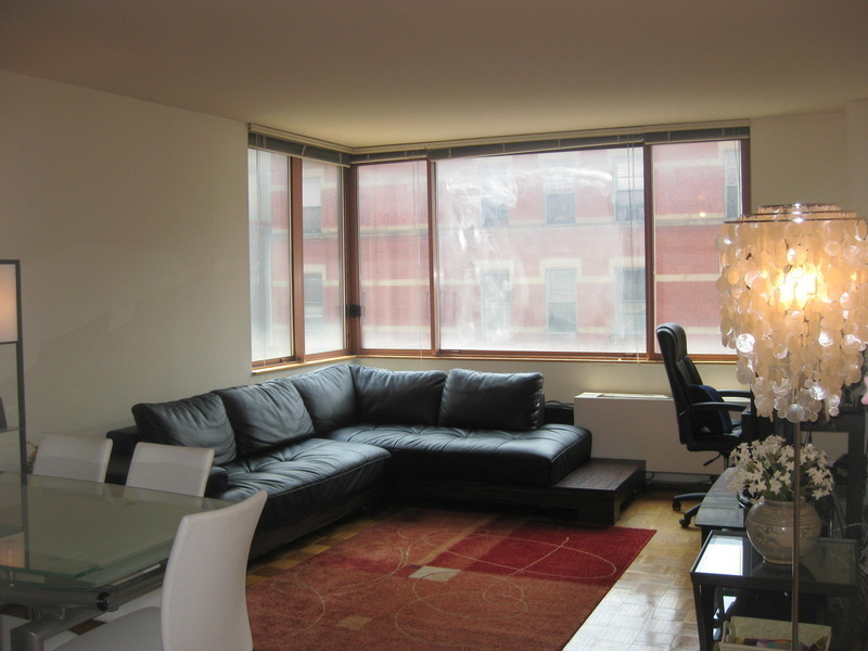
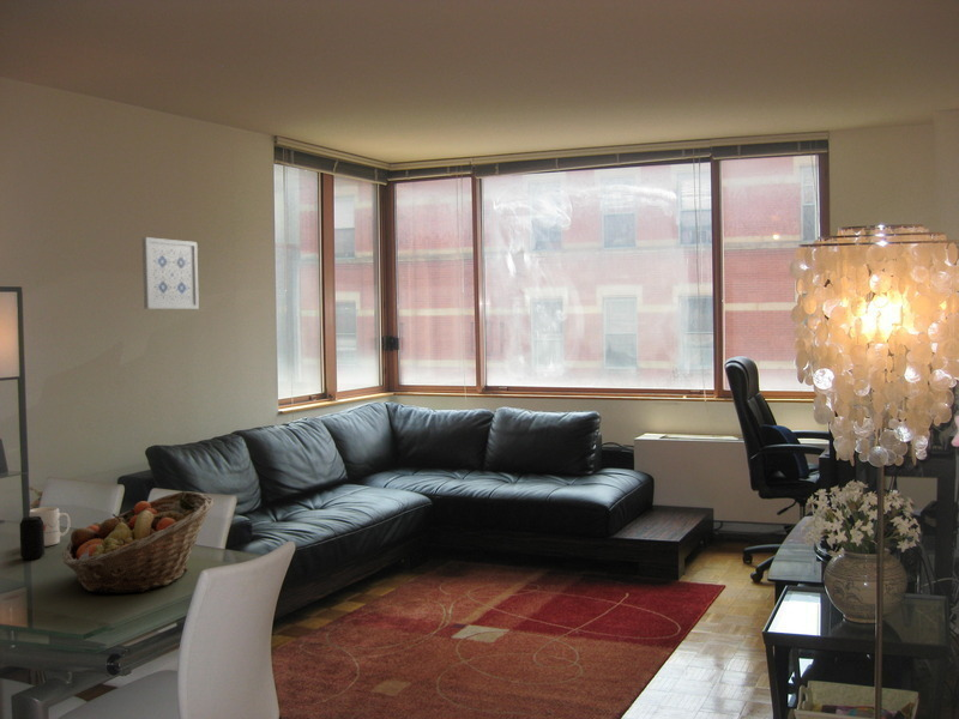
+ beverage can (31, 537)
+ wall art (170, 273)
+ fruit basket (139, 539)
+ mug (50, 525)
